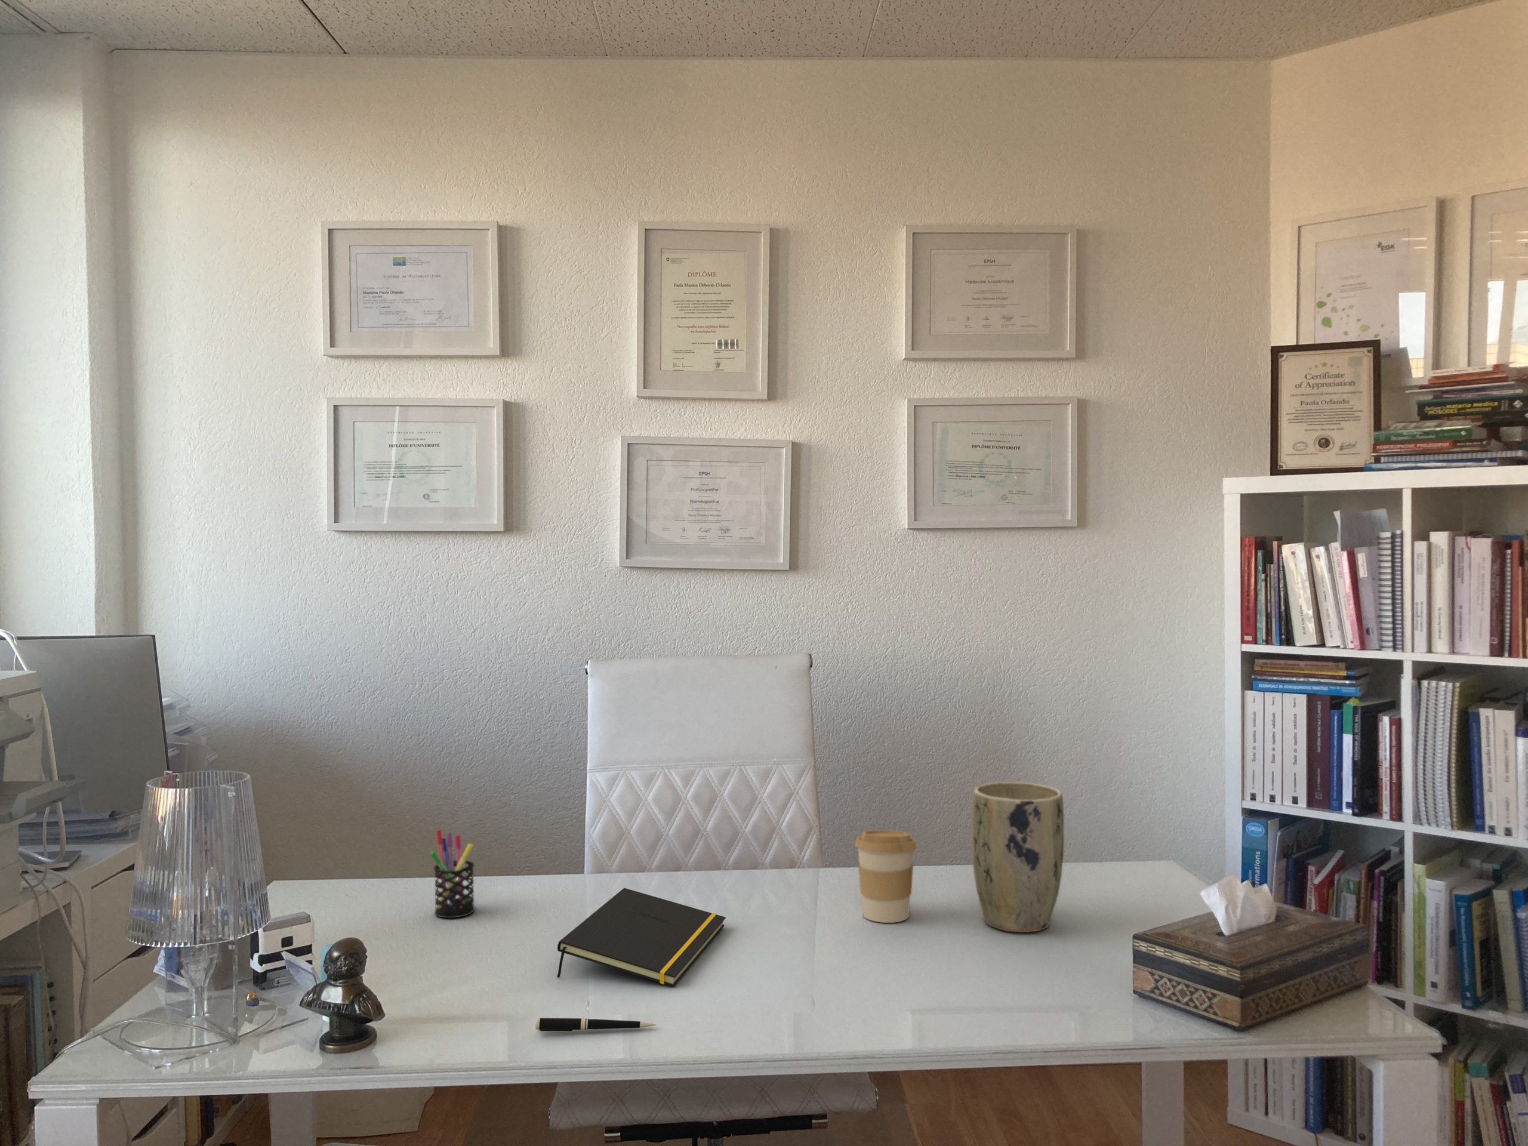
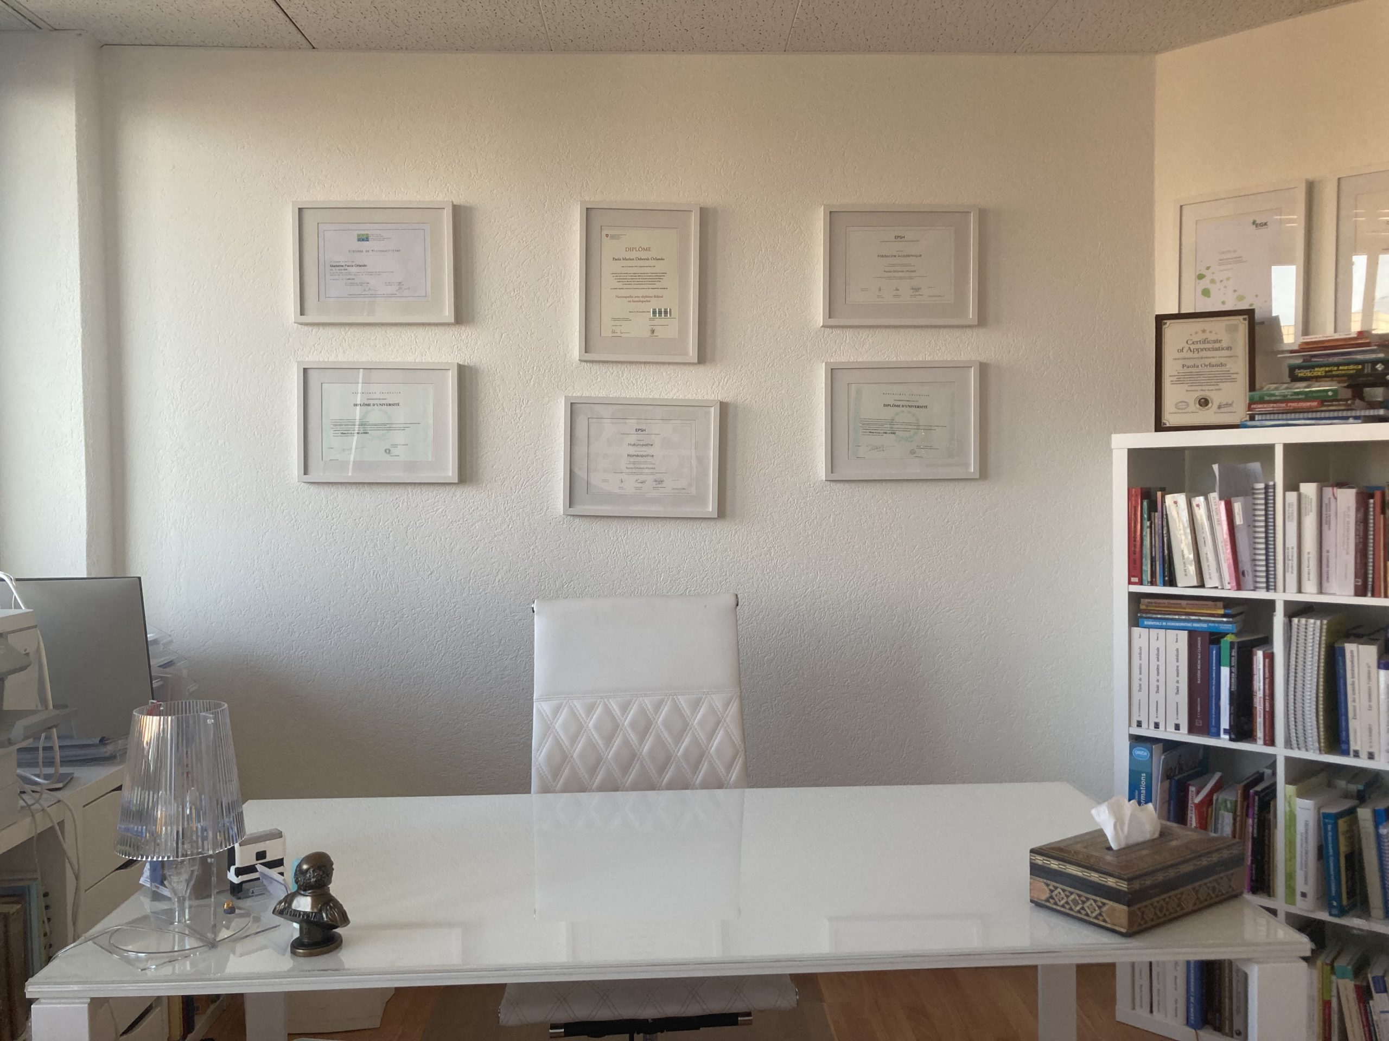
- coffee cup (886, 873)
- notepad (646, 933)
- pen holder (449, 873)
- plant pot (1017, 857)
- pen (597, 1022)
